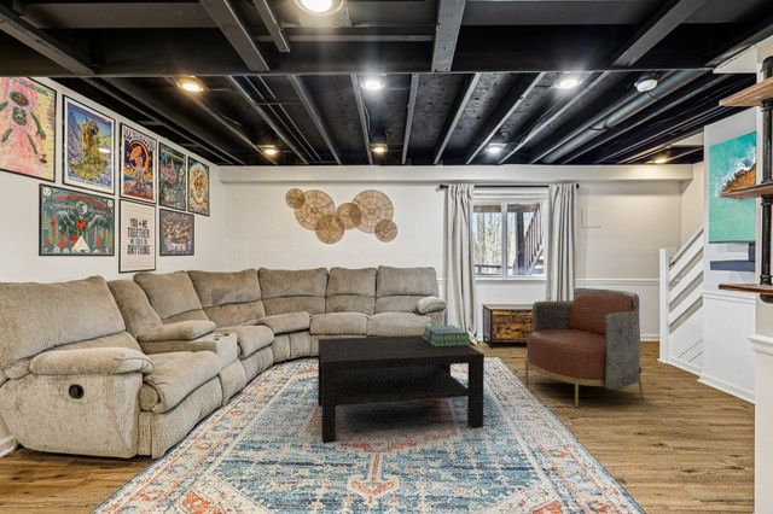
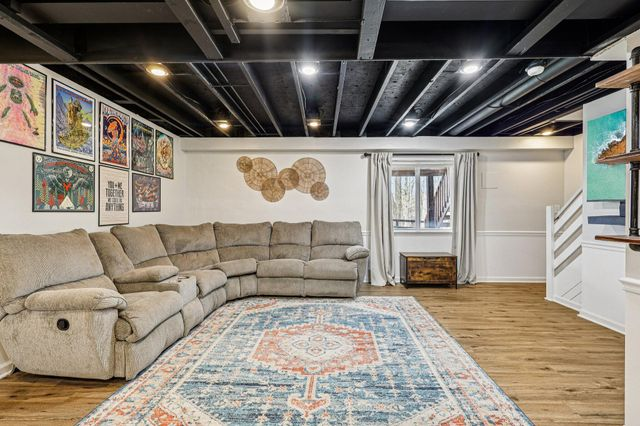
- coffee table (394, 379)
- armchair (581, 340)
- stack of books (444, 334)
